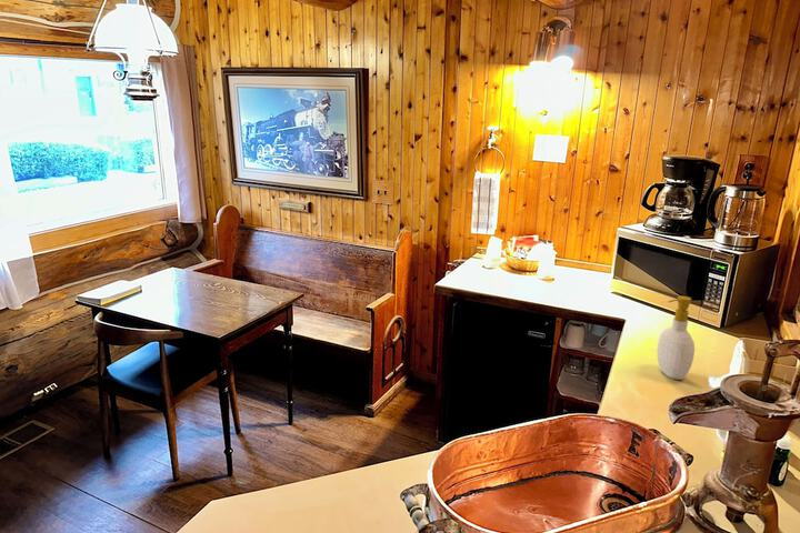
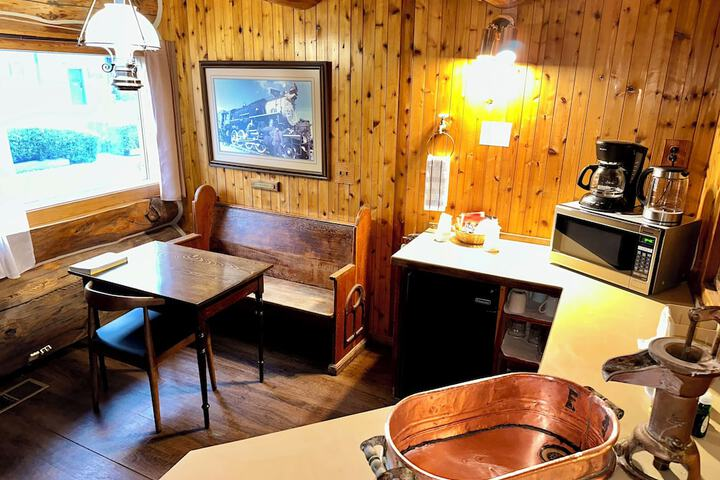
- soap bottle (676, 335)
